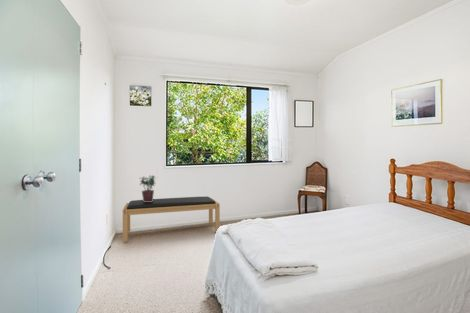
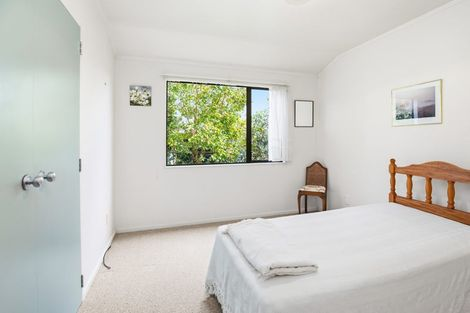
- potted plant (147, 188)
- bench (172, 211)
